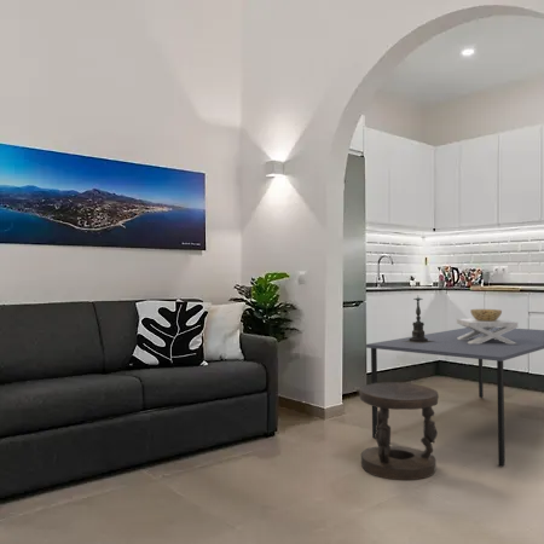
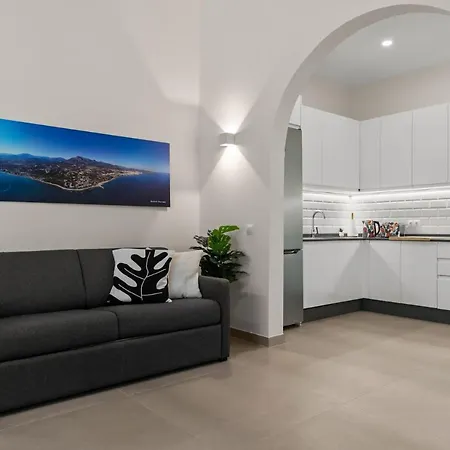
- candle holder (418, 316)
- decorative bowl (486, 325)
- stool (389, 428)
- dining table (481, 381)
